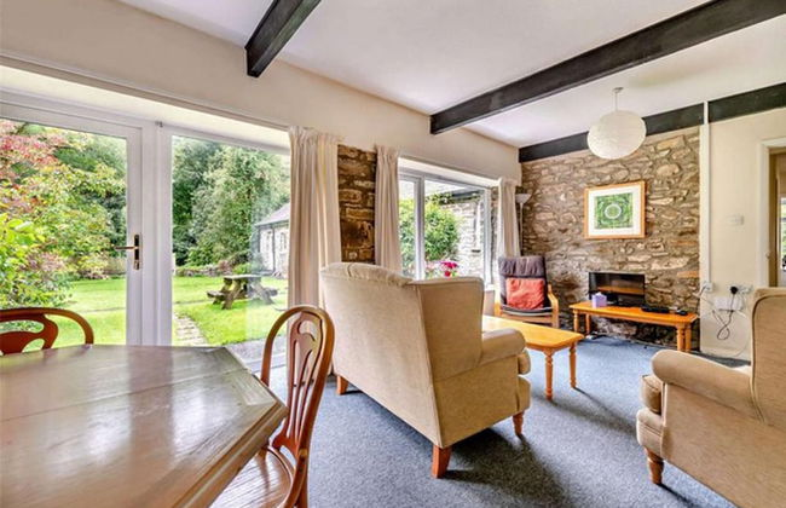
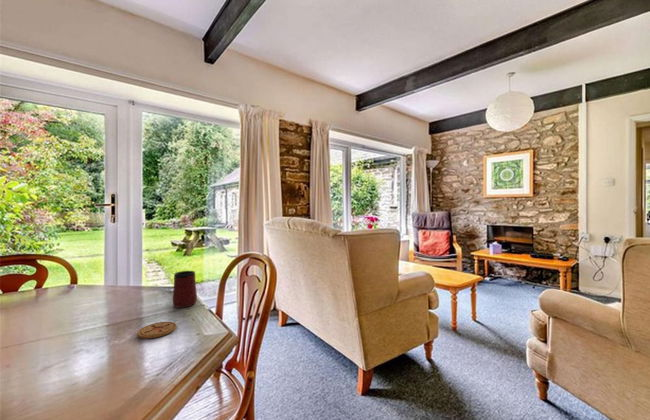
+ coaster (157, 329)
+ mug (183, 287)
